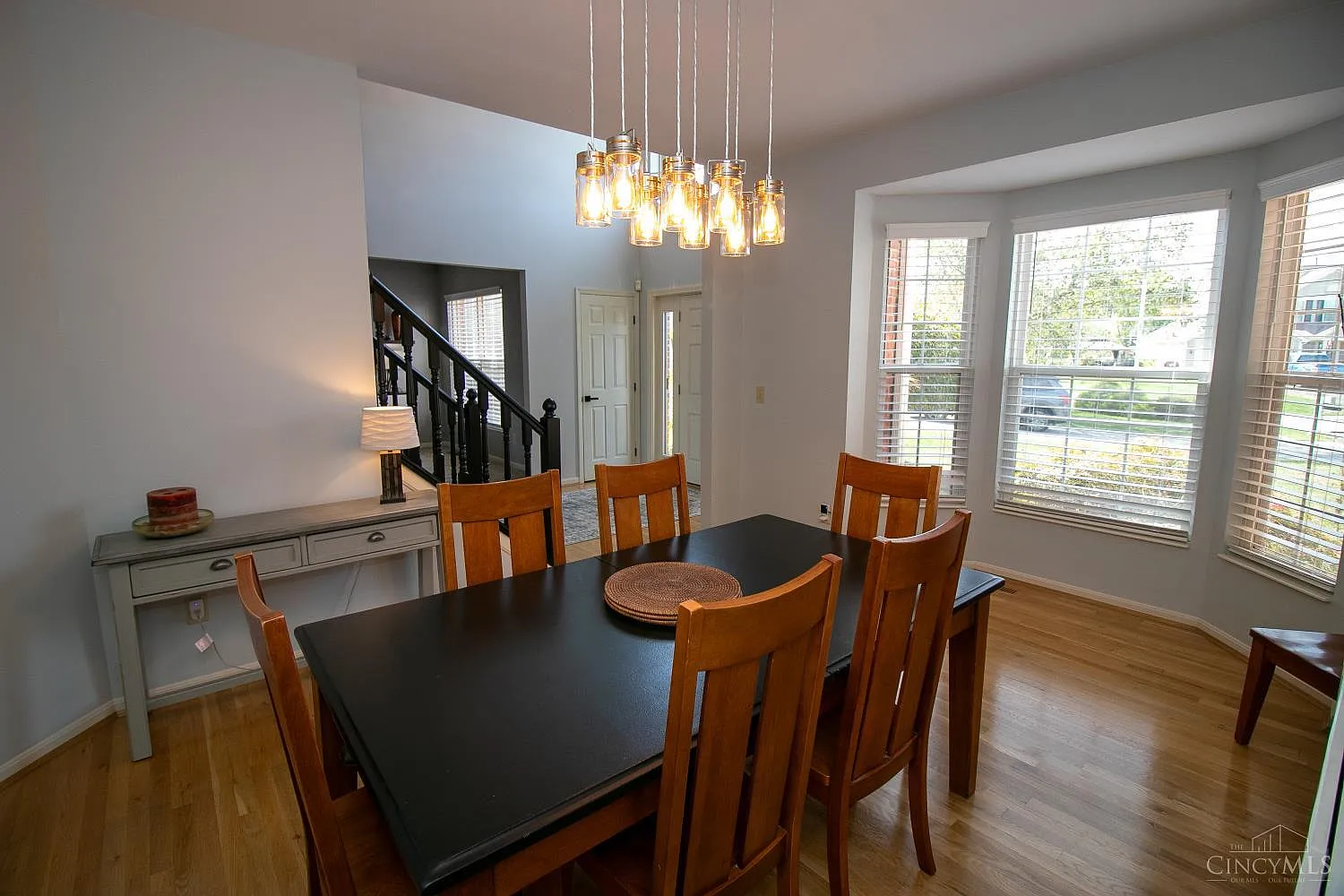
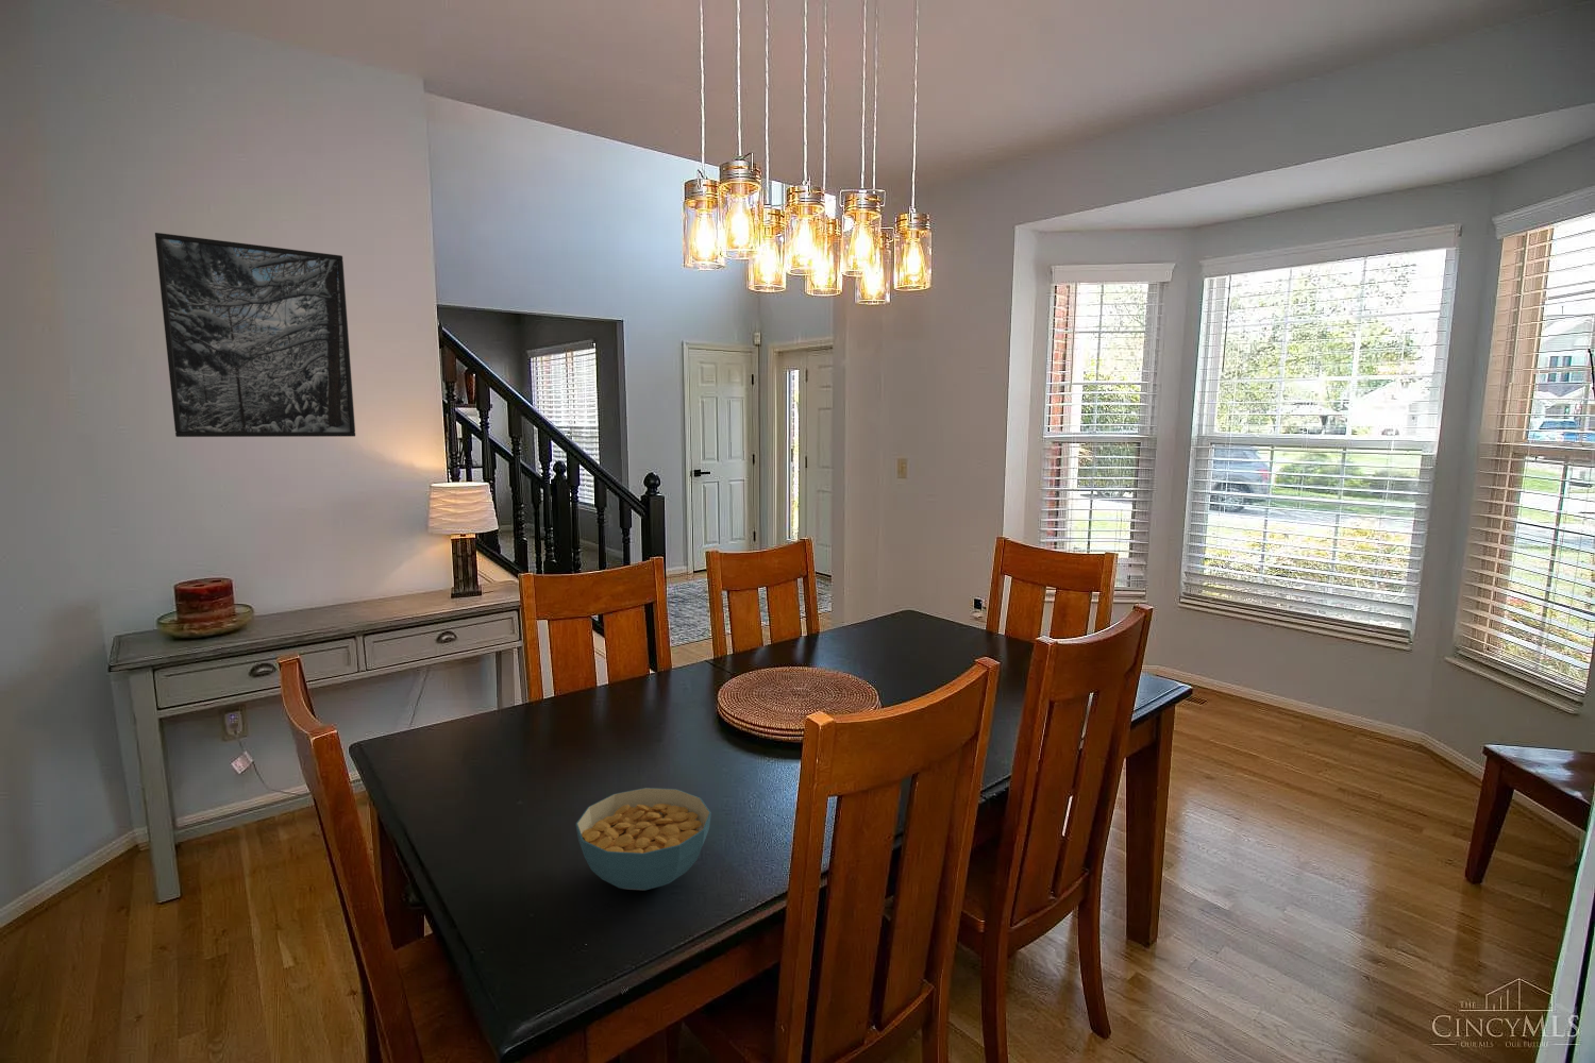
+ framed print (262, 343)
+ cereal bowl (644, 848)
